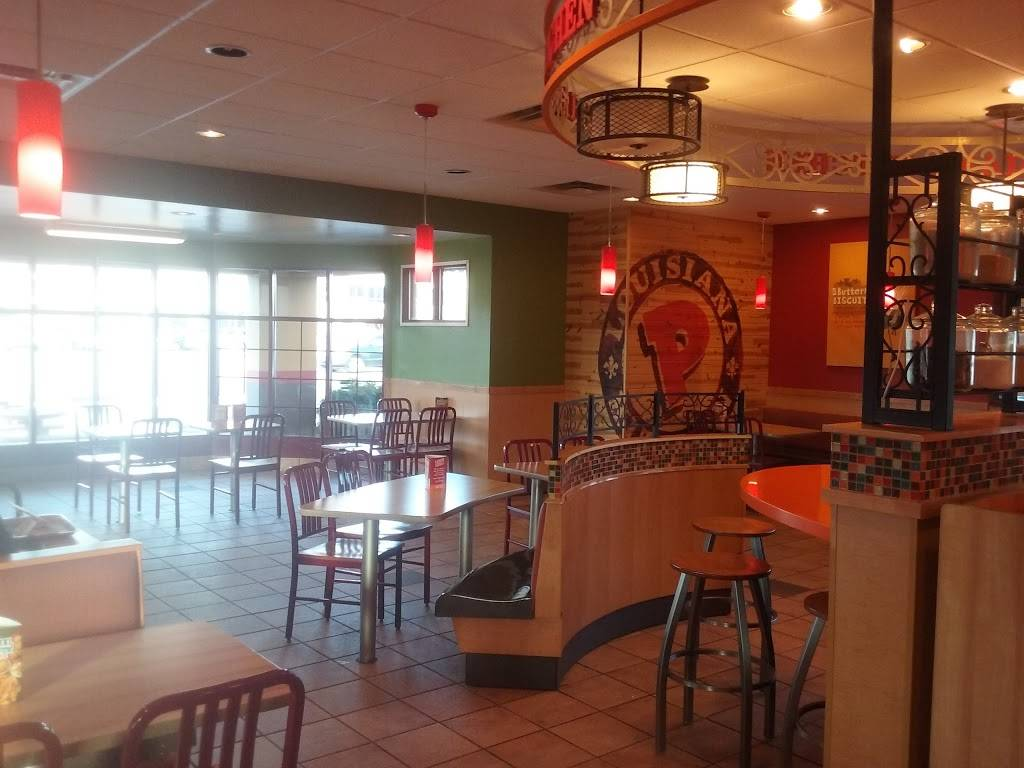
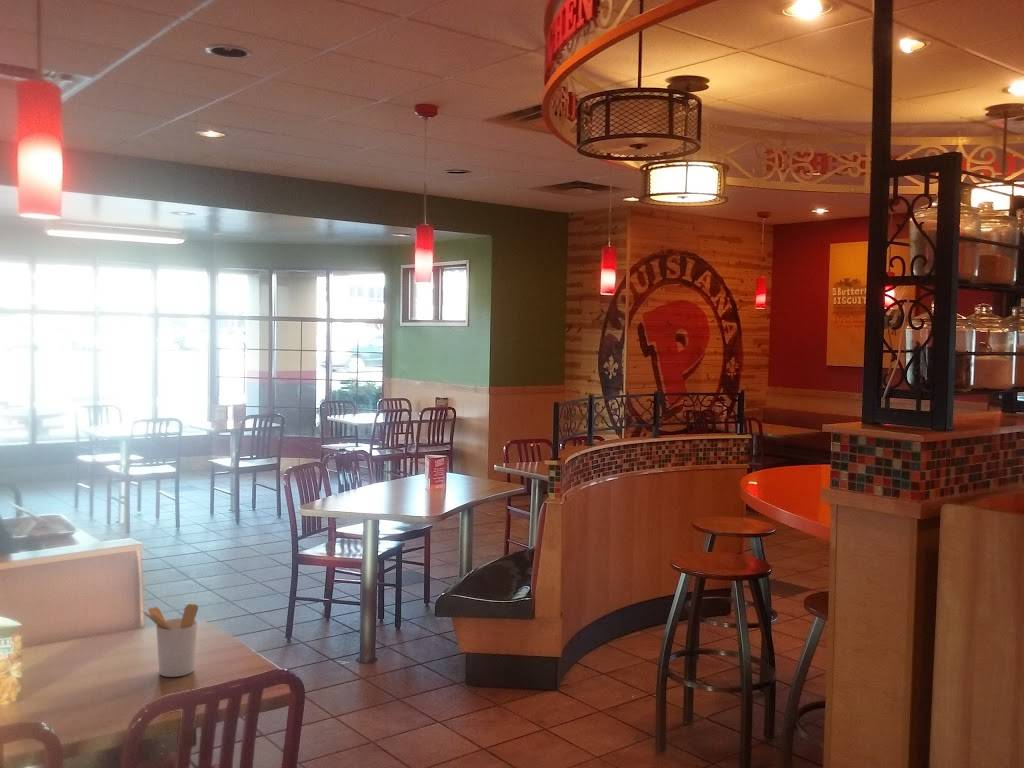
+ utensil holder (168, 638)
